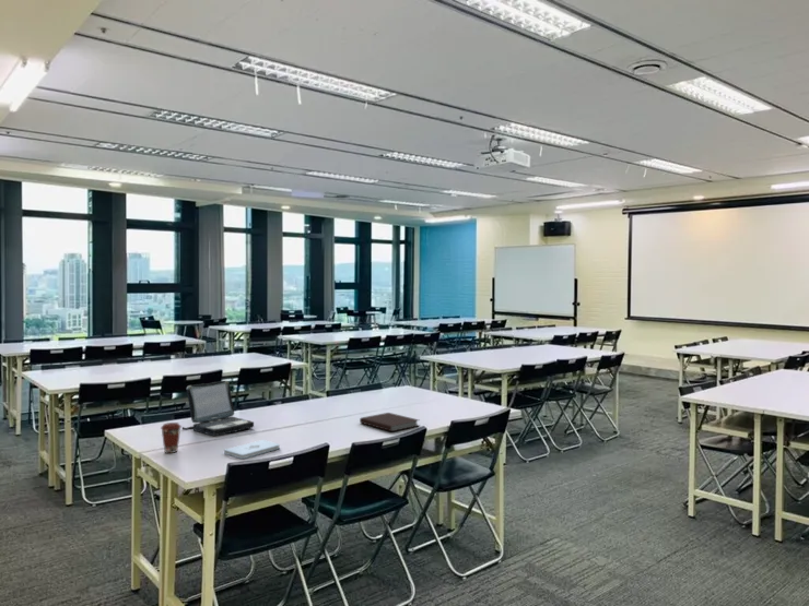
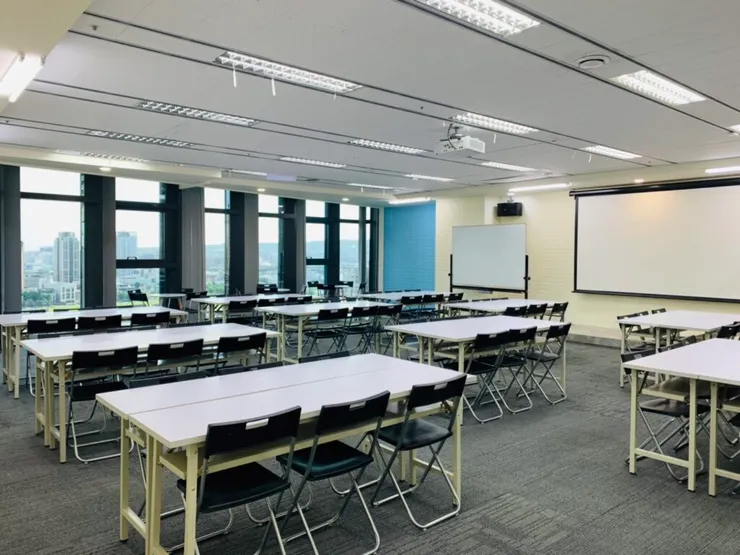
- laptop (219, 406)
- coffee cup (171, 438)
- notebook (389, 421)
- notepad (253, 449)
